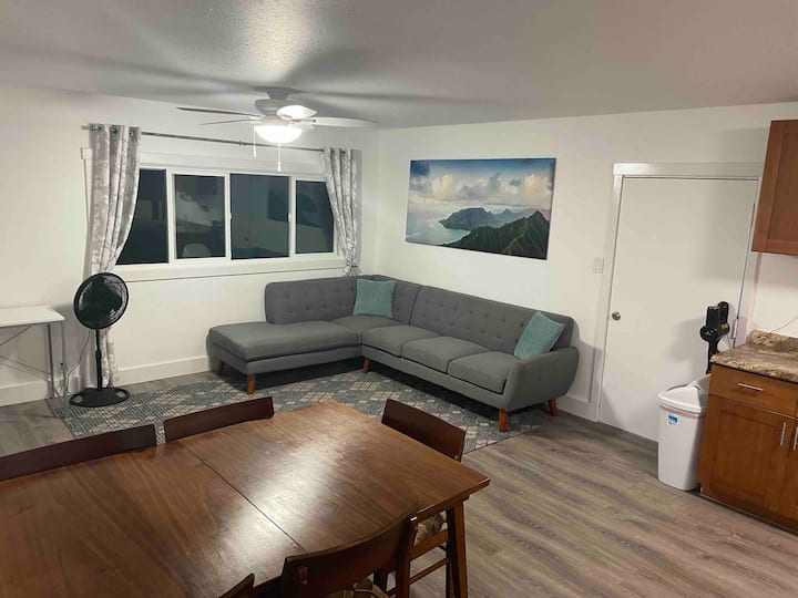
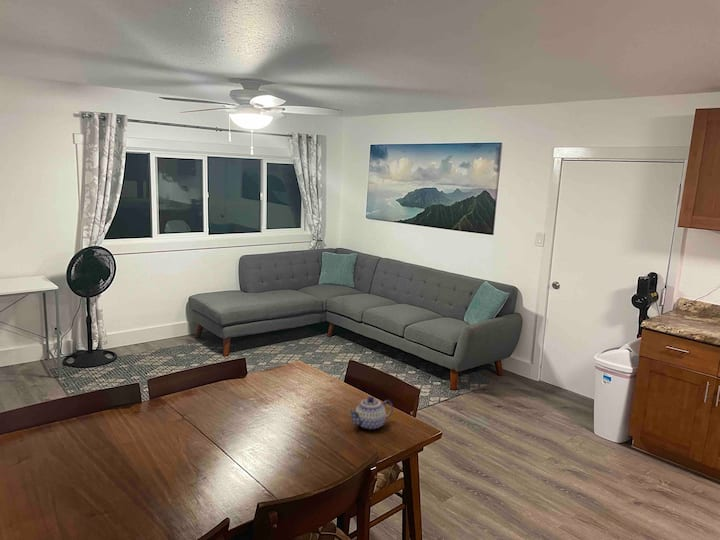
+ teapot (371, 410)
